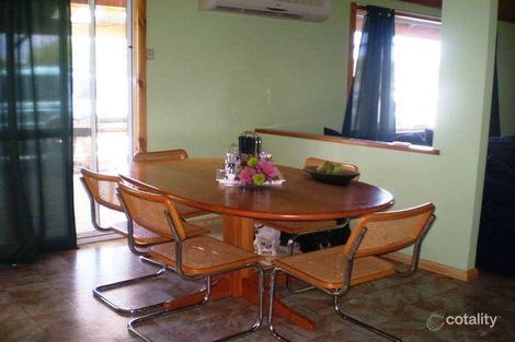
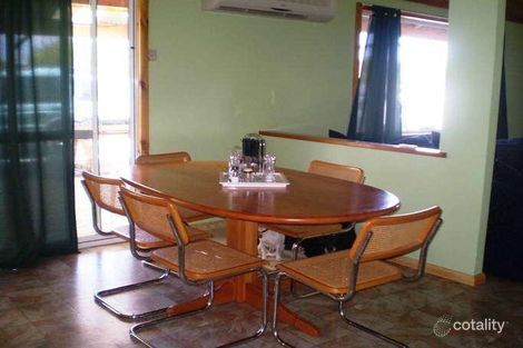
- flower bouquet (256, 172)
- fruit bowl (330, 170)
